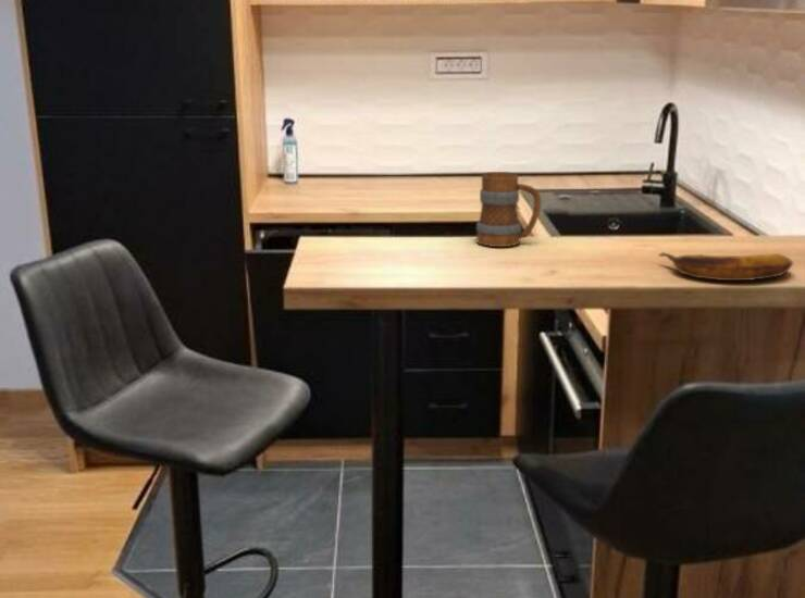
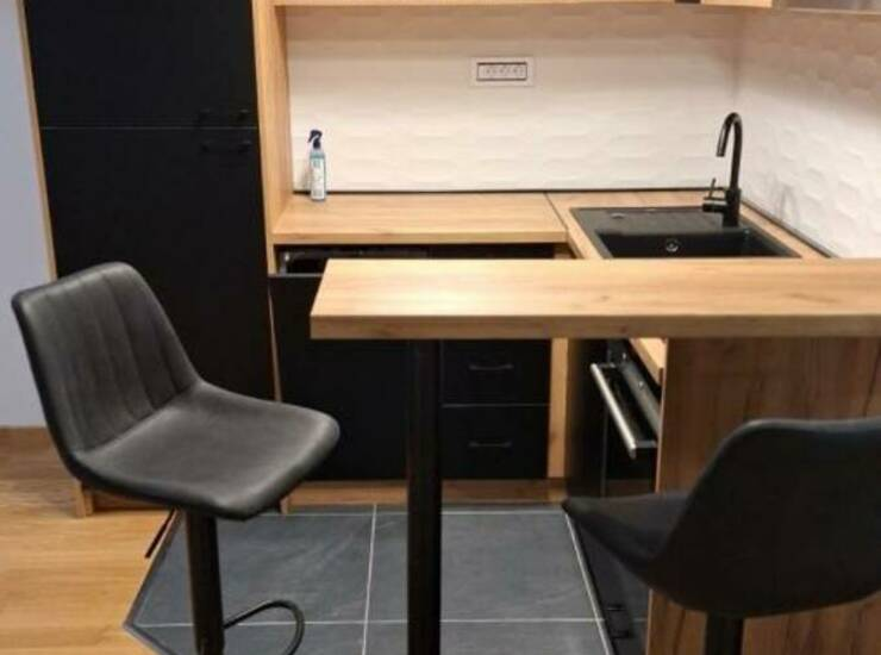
- banana (731, 262)
- mug (508, 209)
